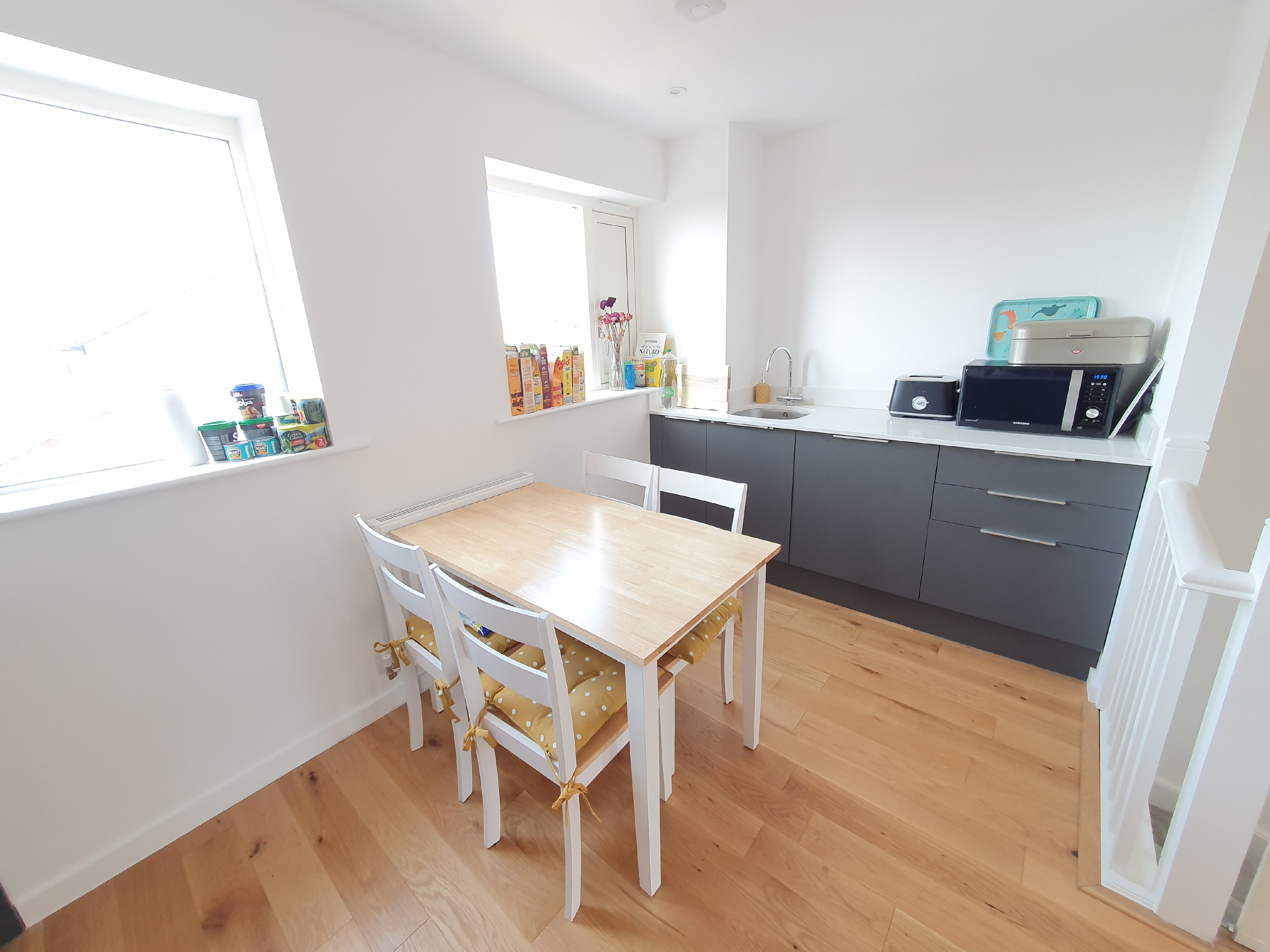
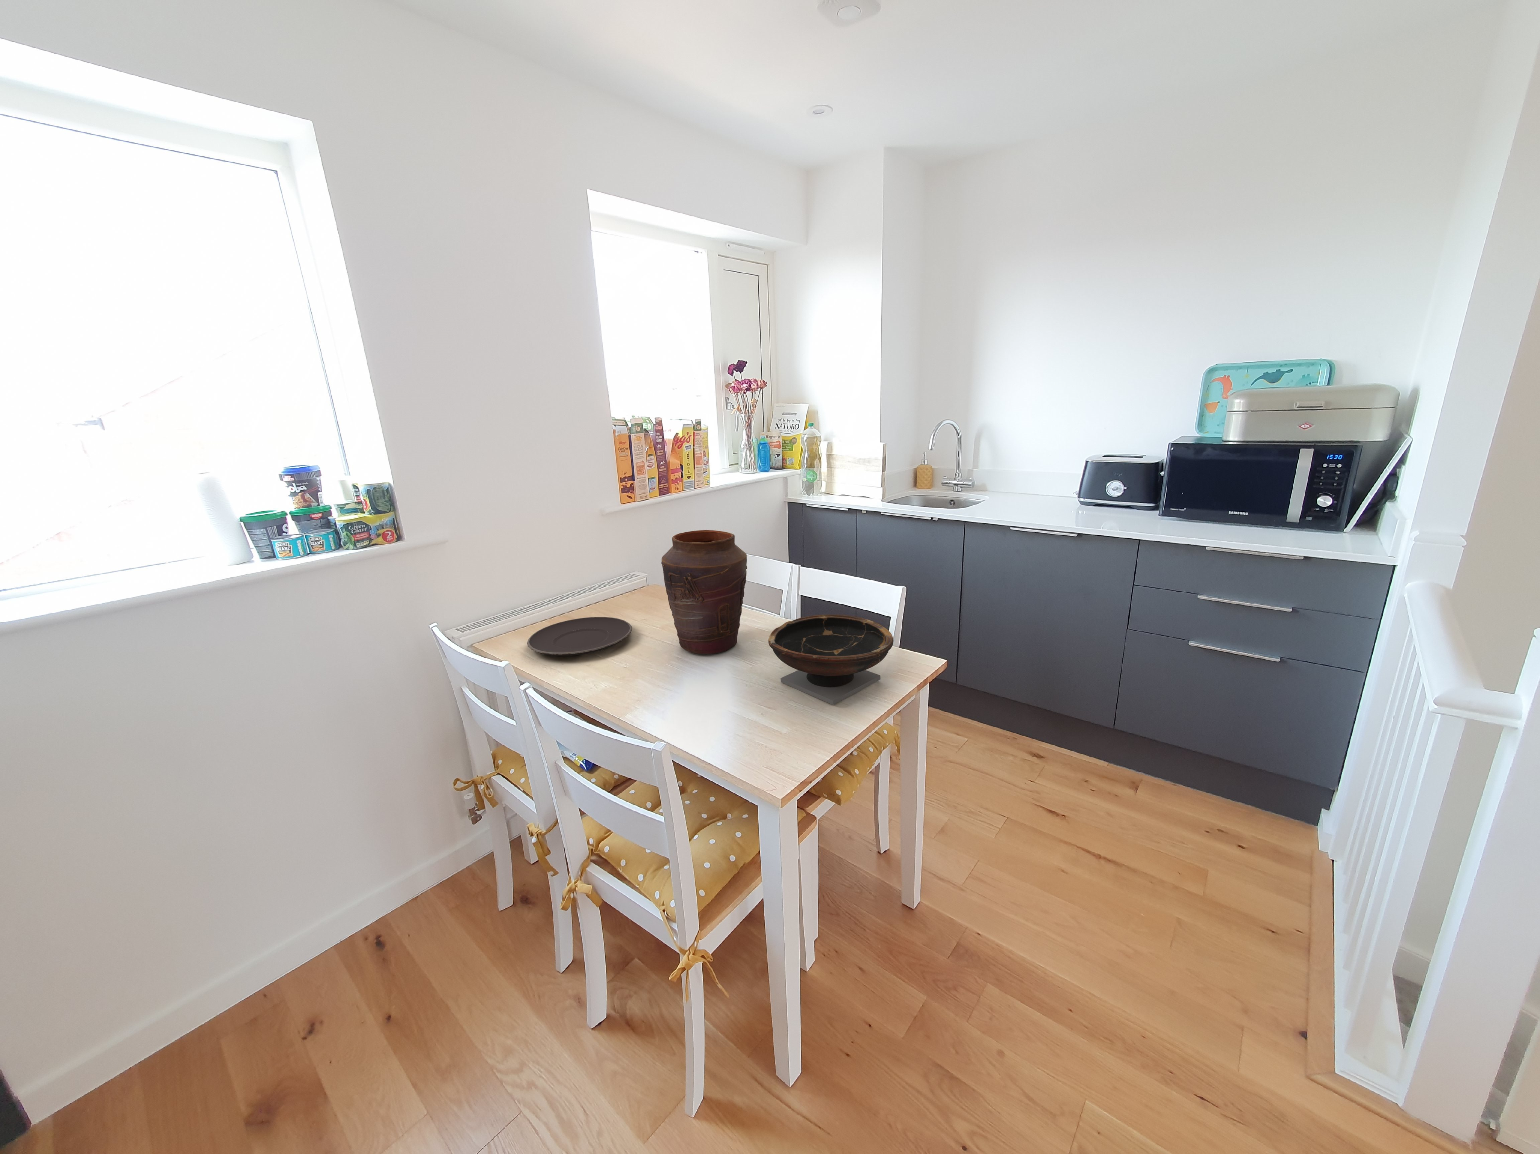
+ bowl (831, 657)
+ vase (707, 590)
+ plate (581, 636)
